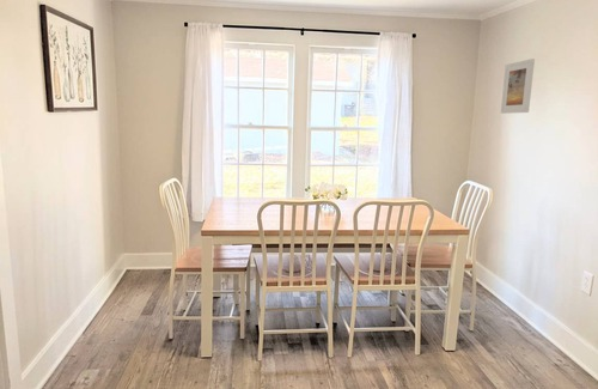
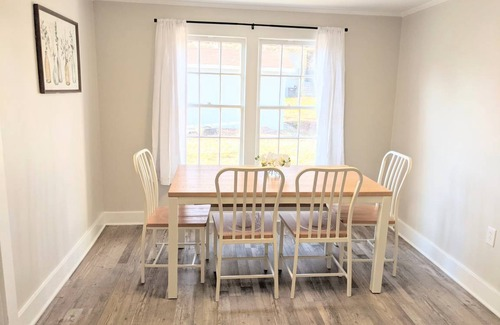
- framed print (515, 87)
